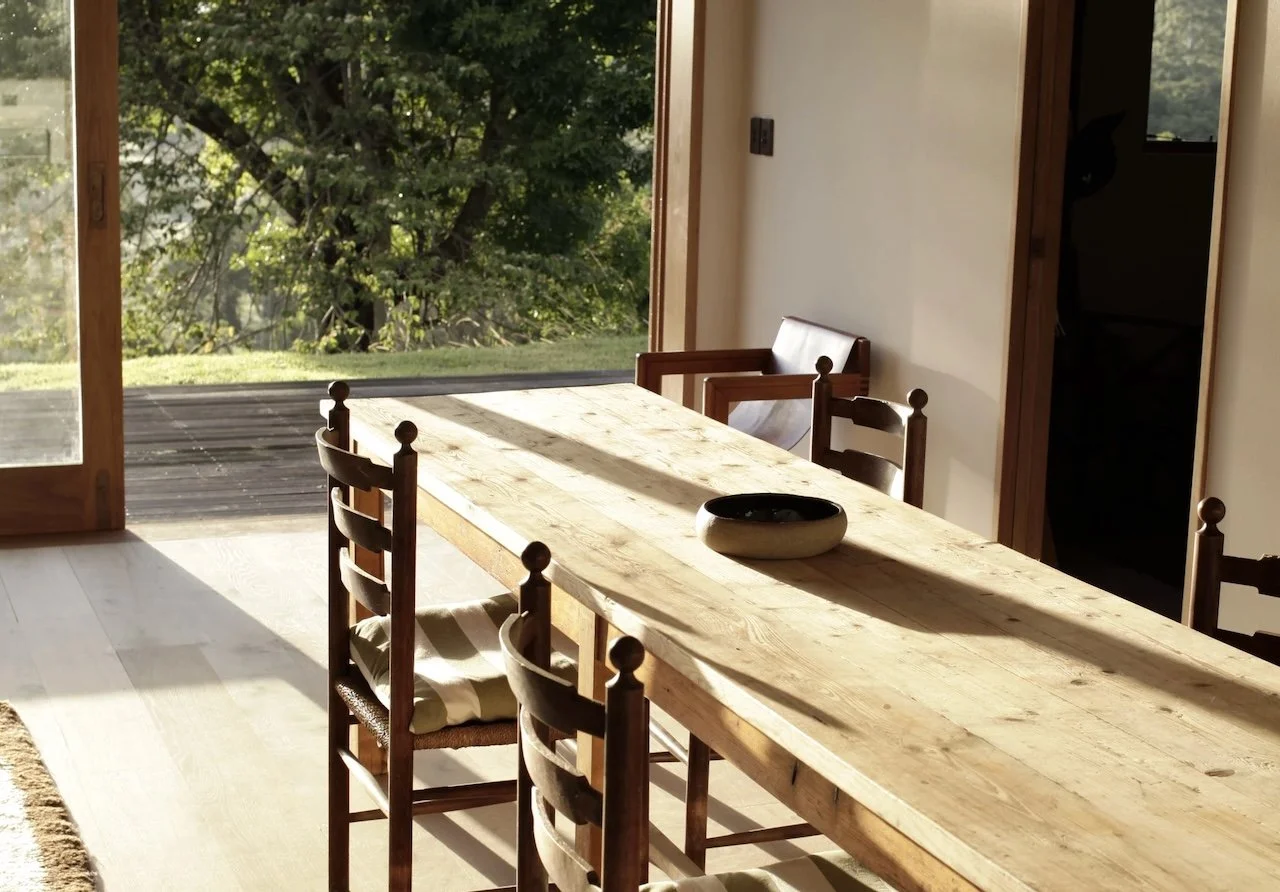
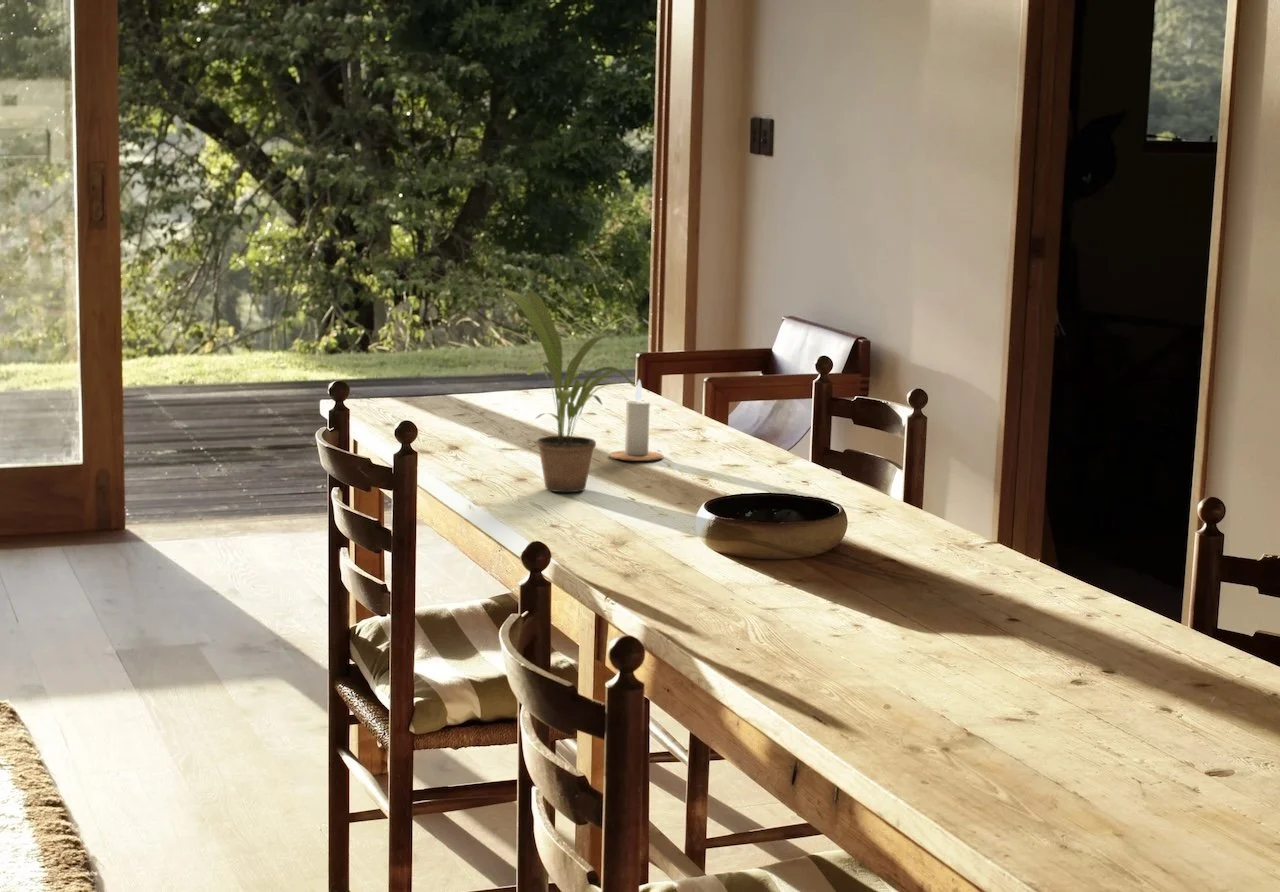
+ candle (637, 417)
+ potted plant (556, 388)
